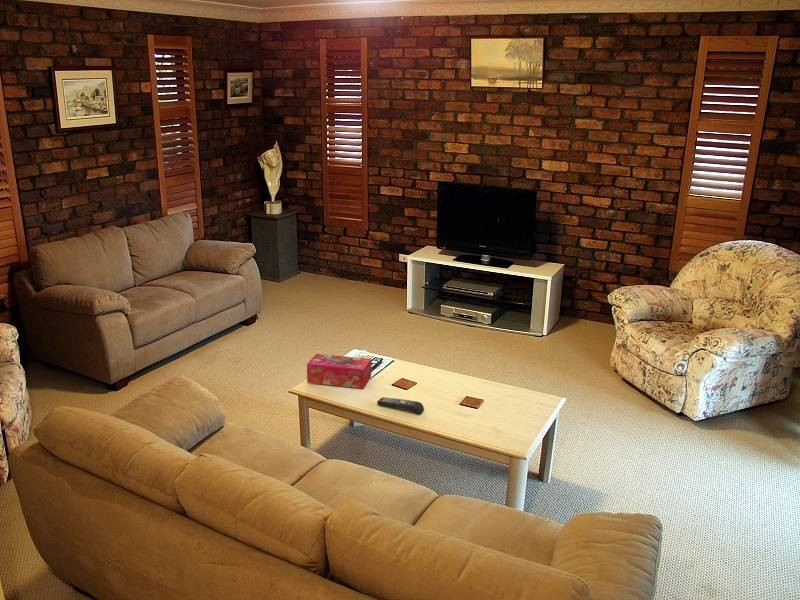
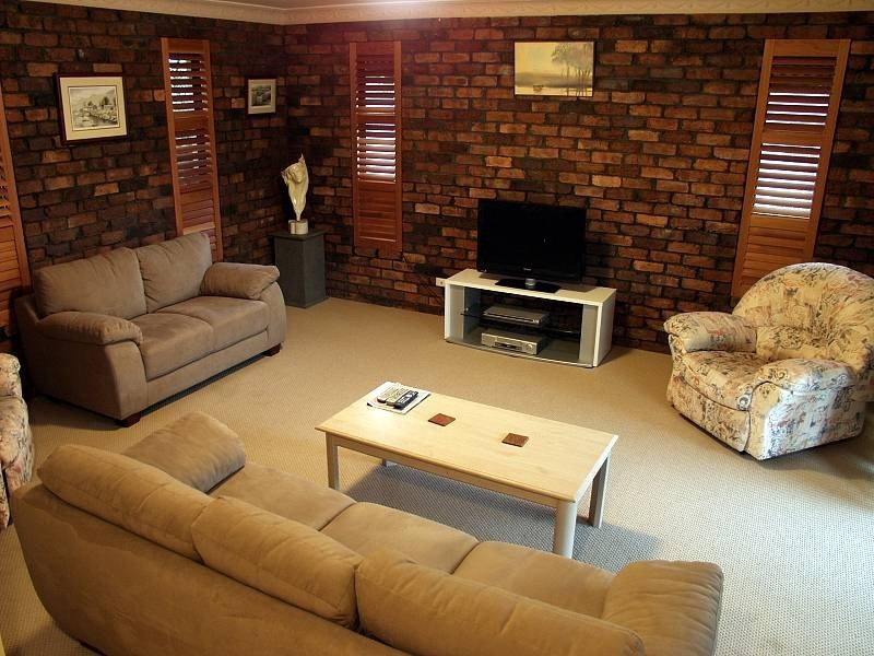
- tissue box (339, 370)
- remote control (400, 404)
